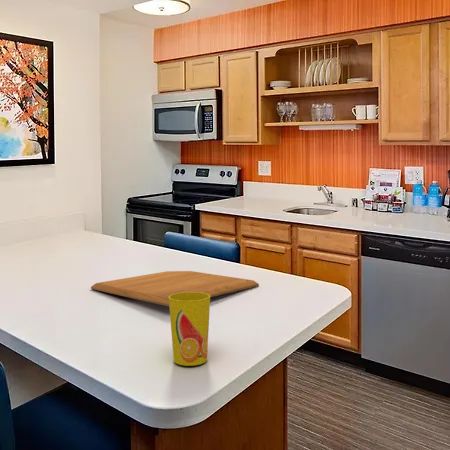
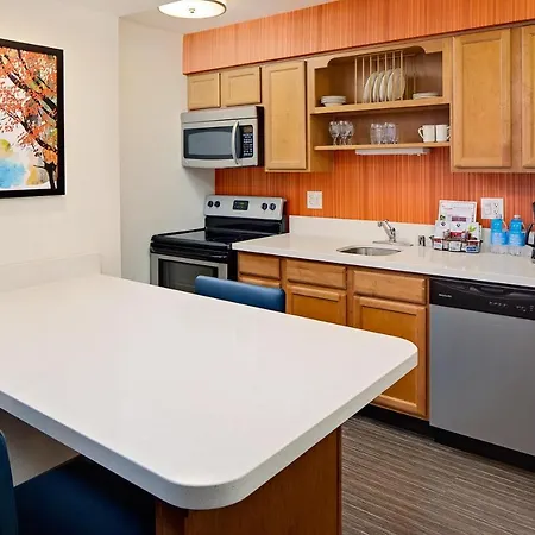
- cup (190, 328)
- chopping board (175, 284)
